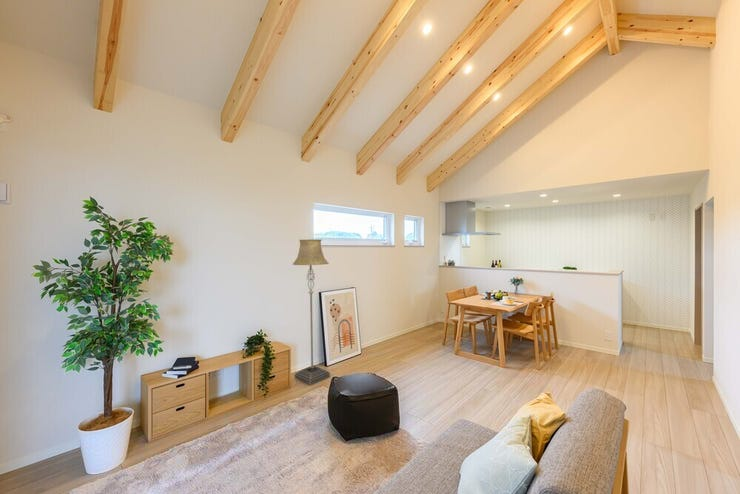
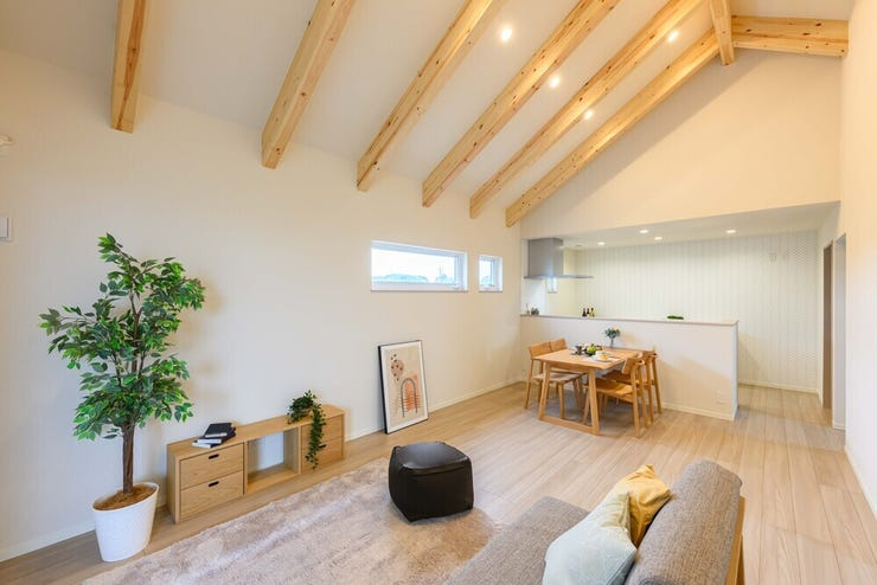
- floor lamp (311, 308)
